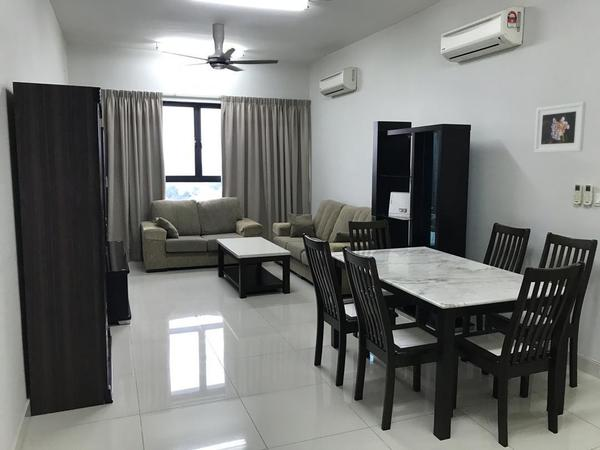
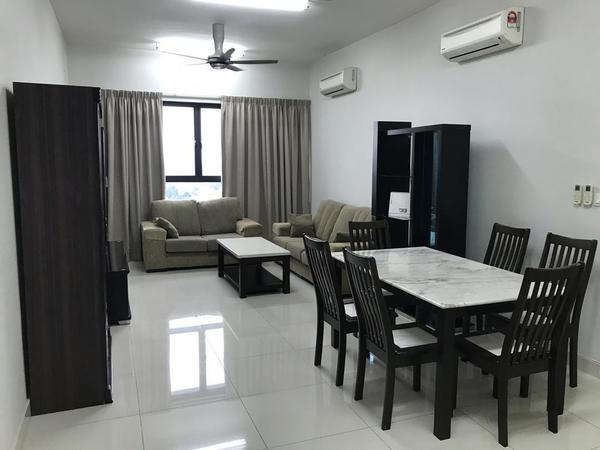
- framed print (558, 128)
